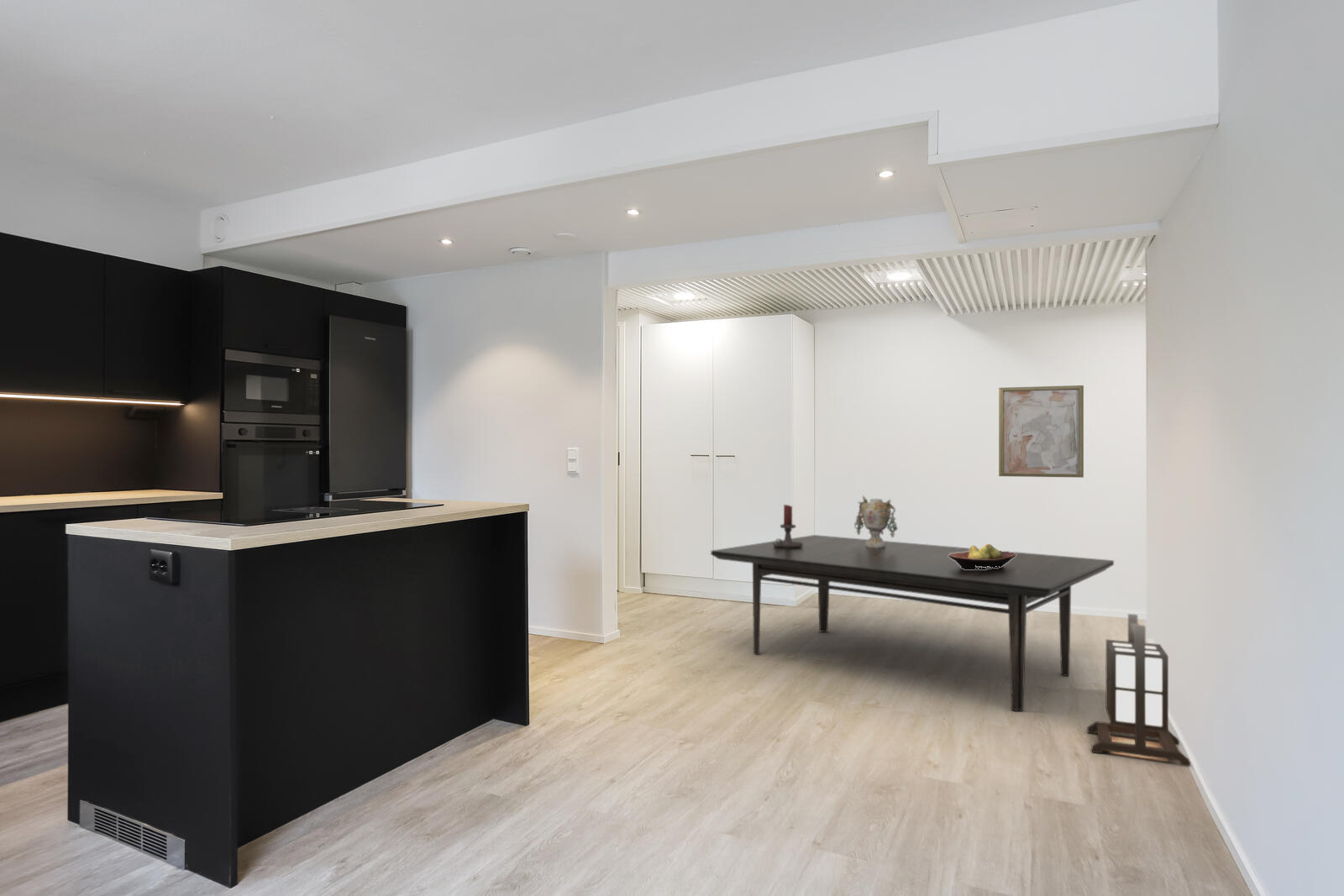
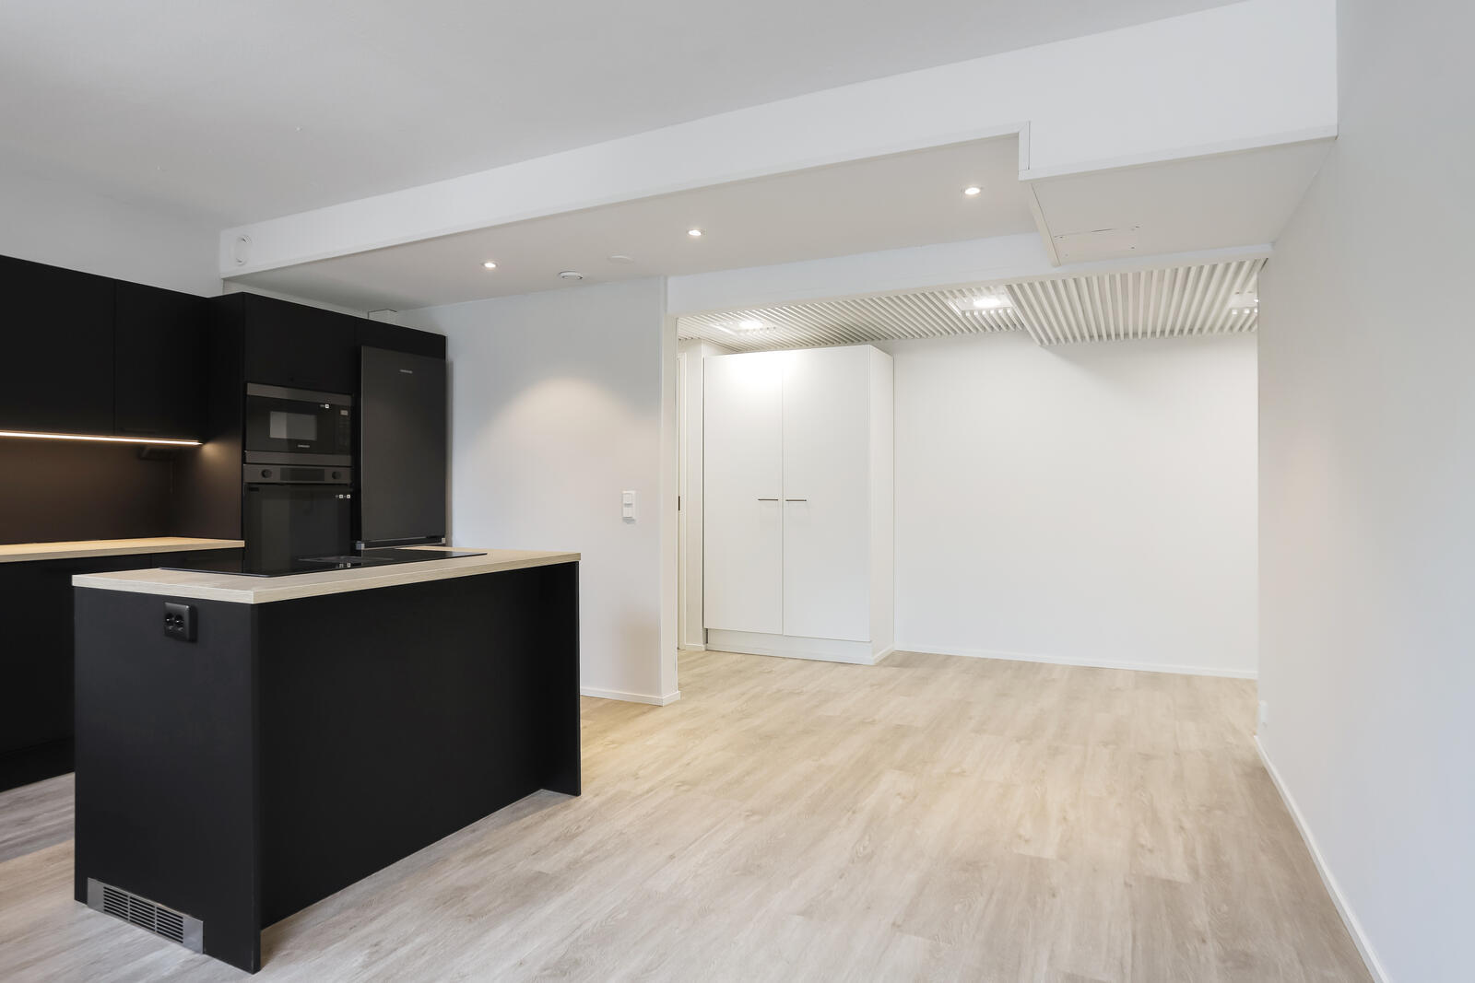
- candle holder (785, 525)
- wall art (1040, 432)
- dining table (903, 599)
- vase (875, 521)
- fruit bowl (982, 555)
- lantern (1136, 684)
